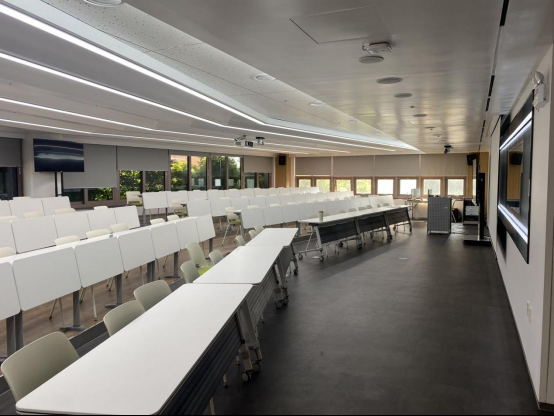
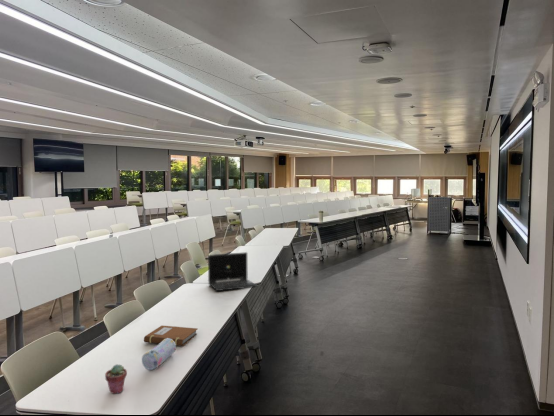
+ potted succulent (116, 377)
+ notebook (170, 335)
+ laptop (232, 270)
+ pencil case (159, 353)
